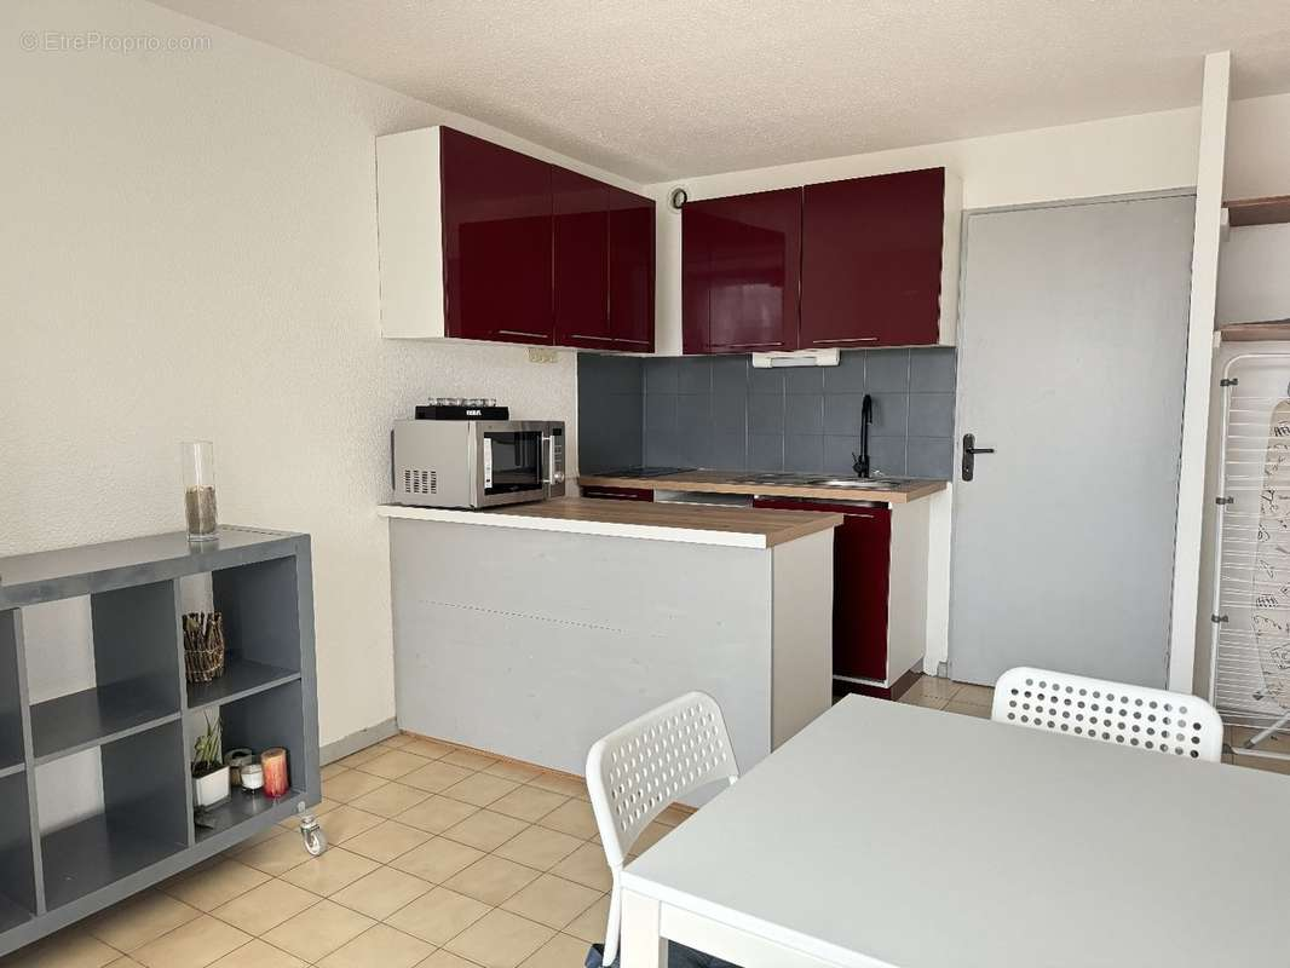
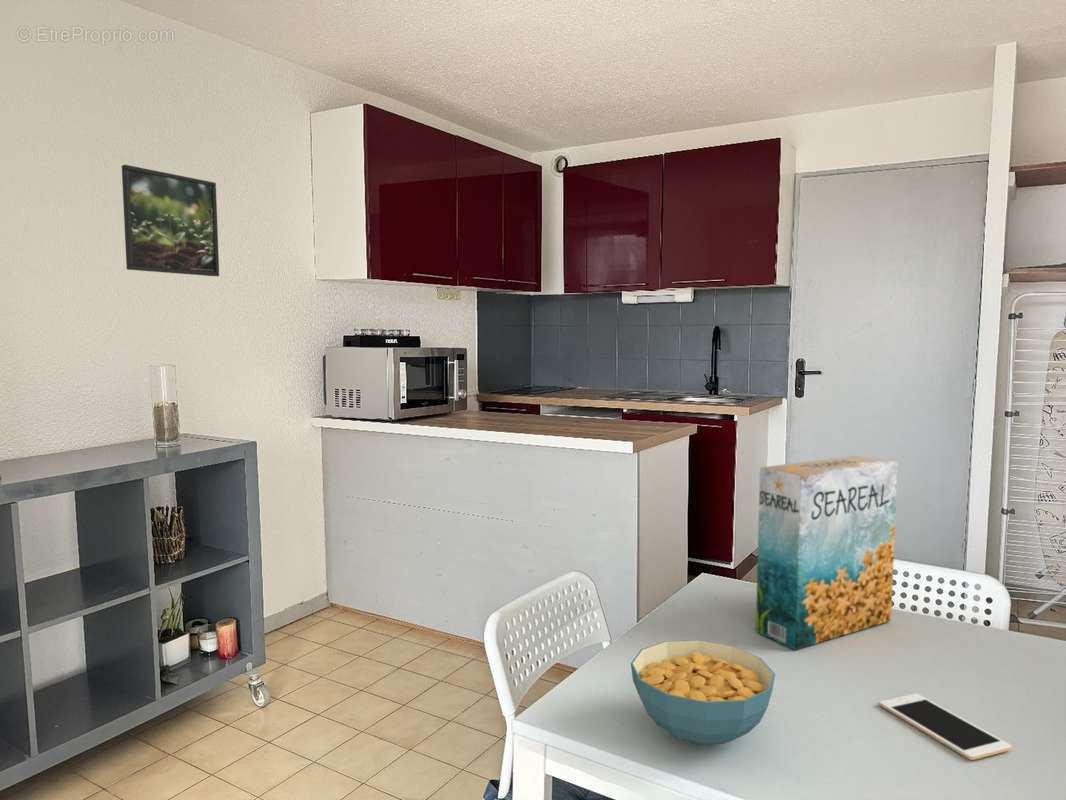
+ cell phone (941, 724)
+ cereal box (827, 546)
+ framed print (173, 224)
+ cereal bowl (701, 701)
